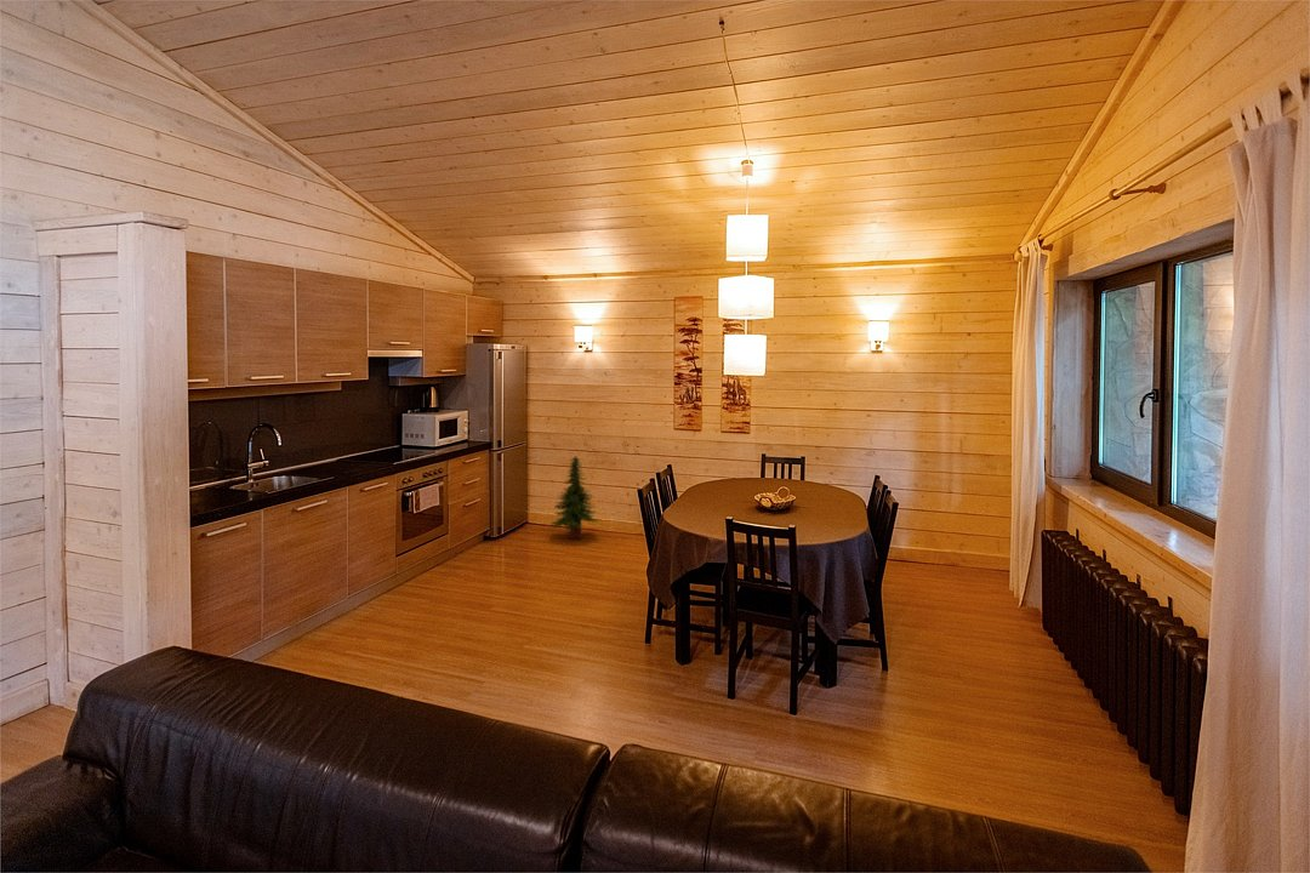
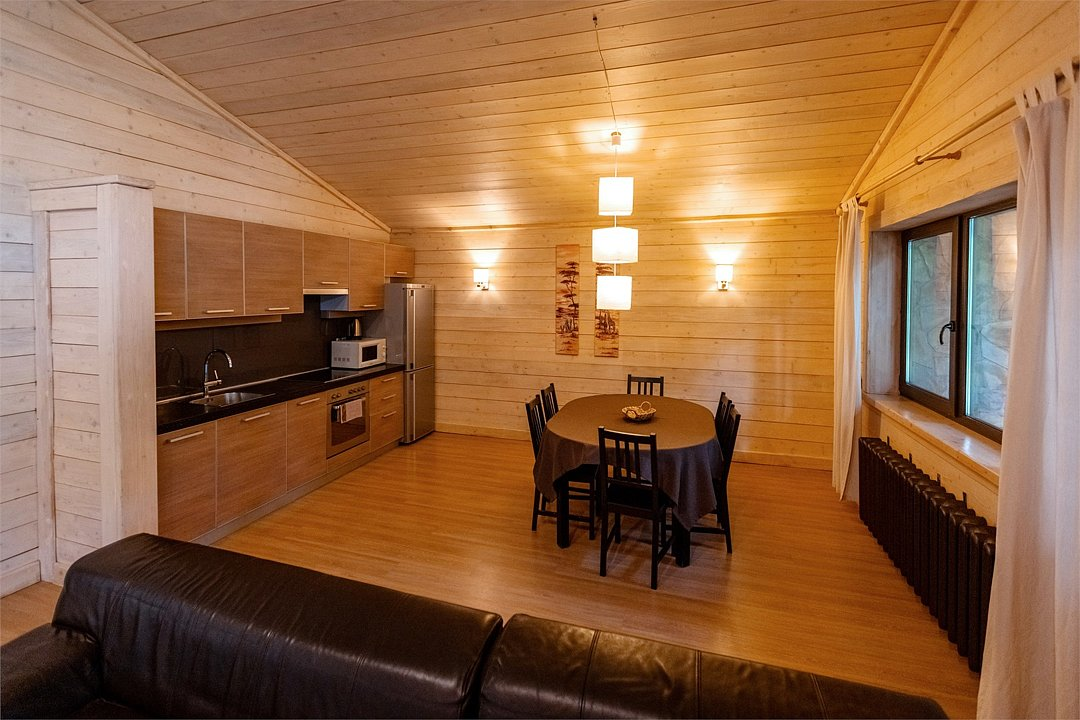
- tree (575, 496)
